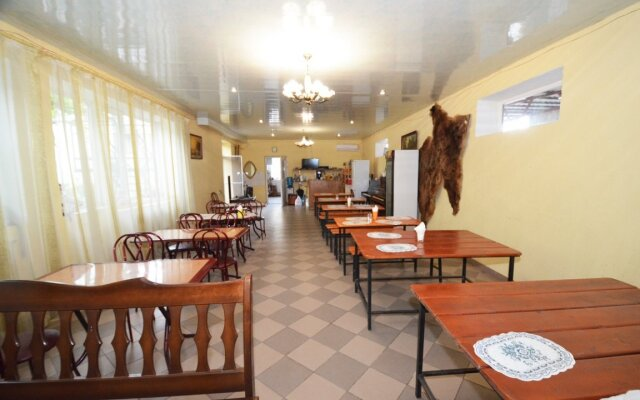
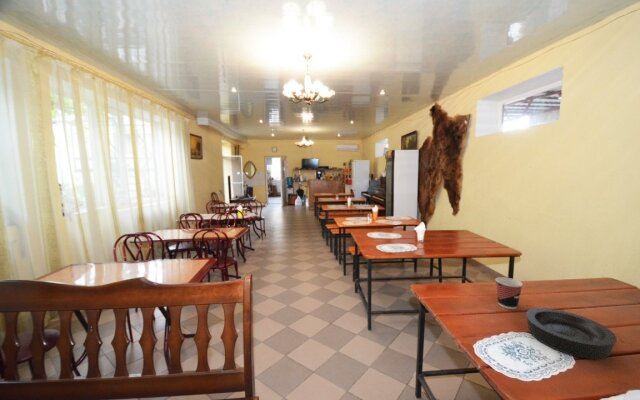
+ cup (508, 293)
+ bowl (567, 332)
